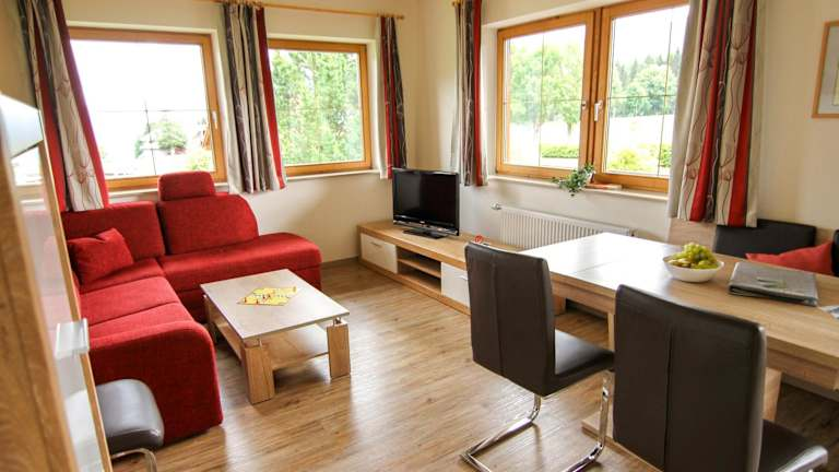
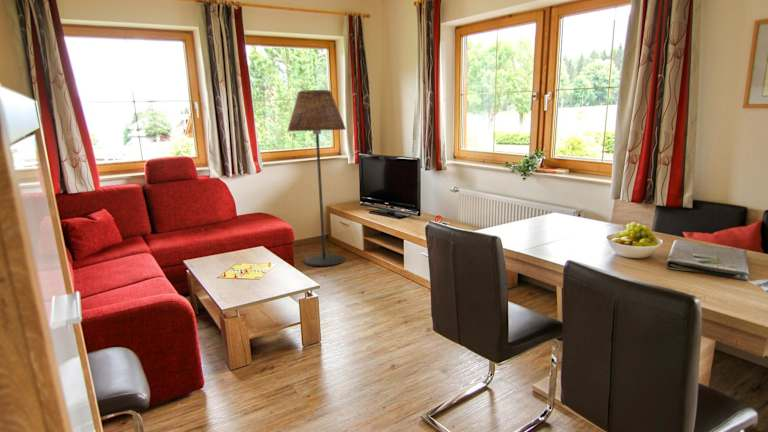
+ floor lamp (319, 178)
